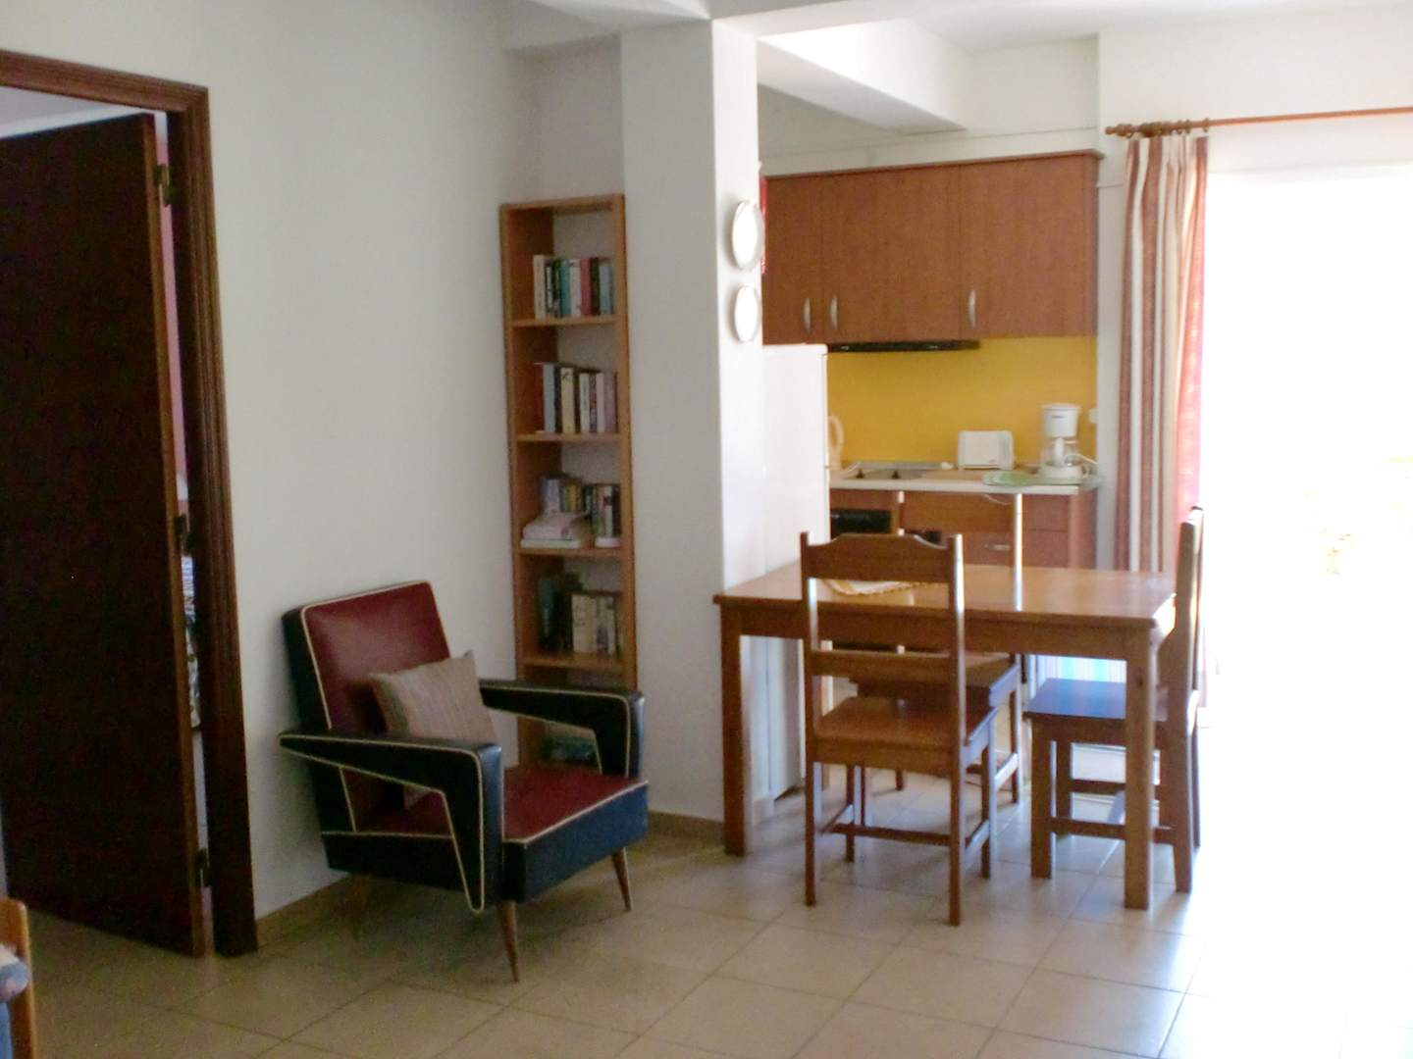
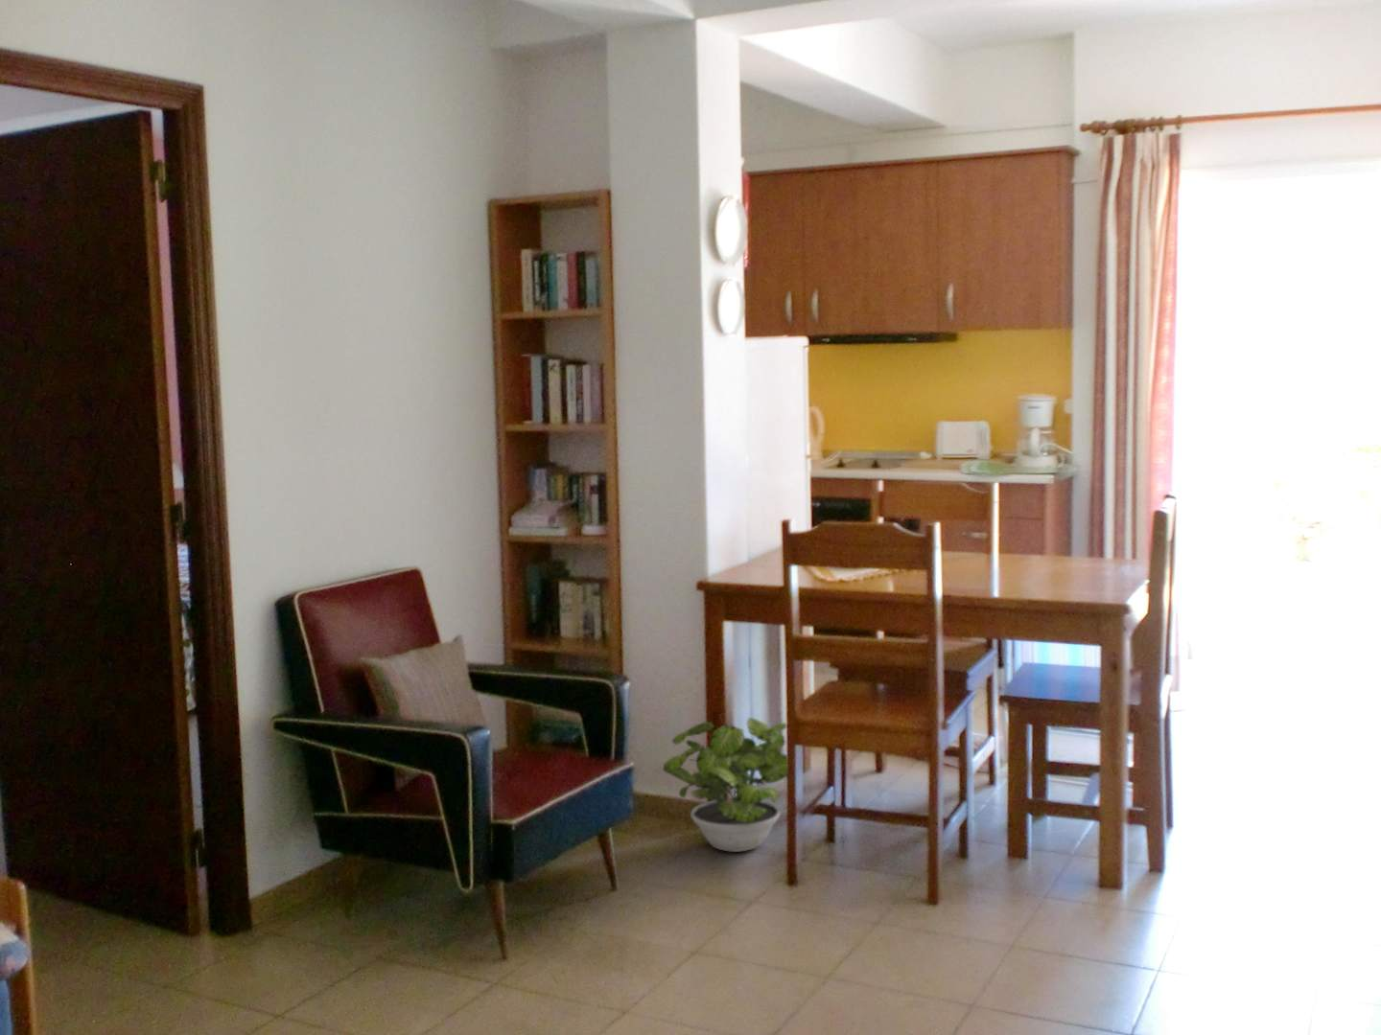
+ potted plant (727, 781)
